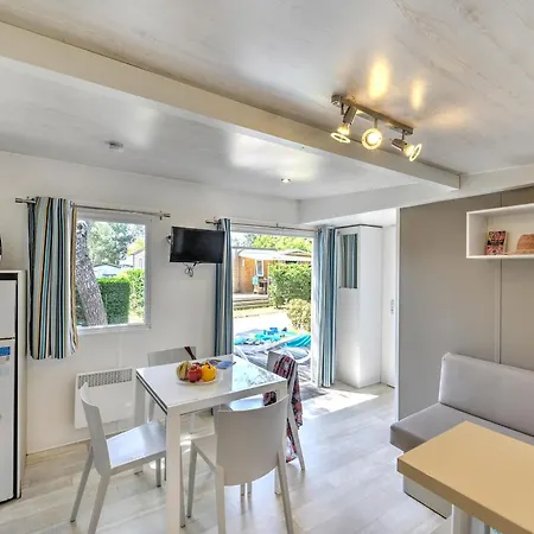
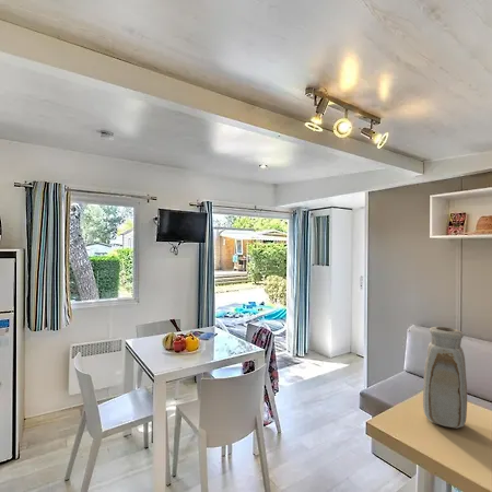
+ vase (444, 375)
